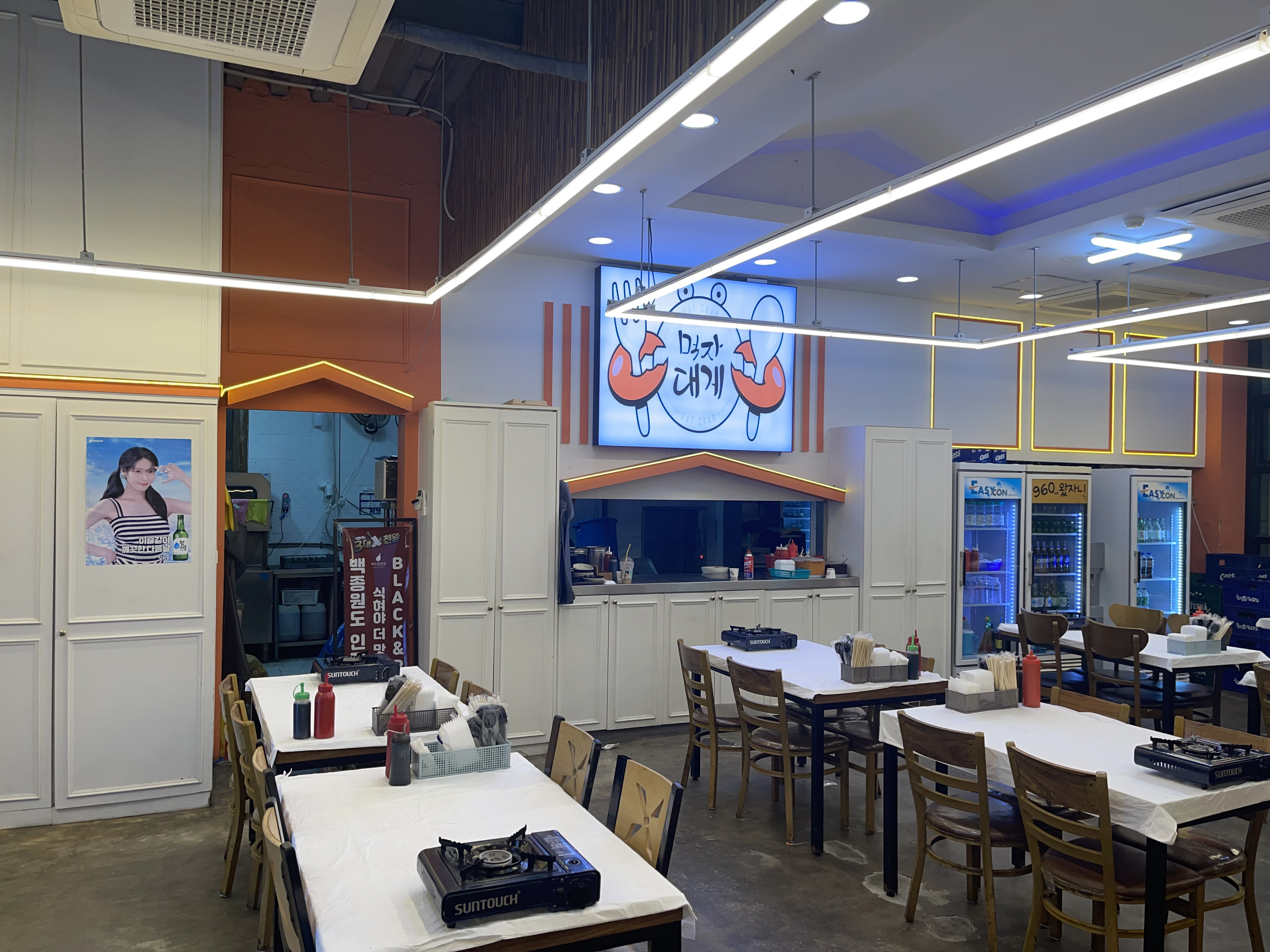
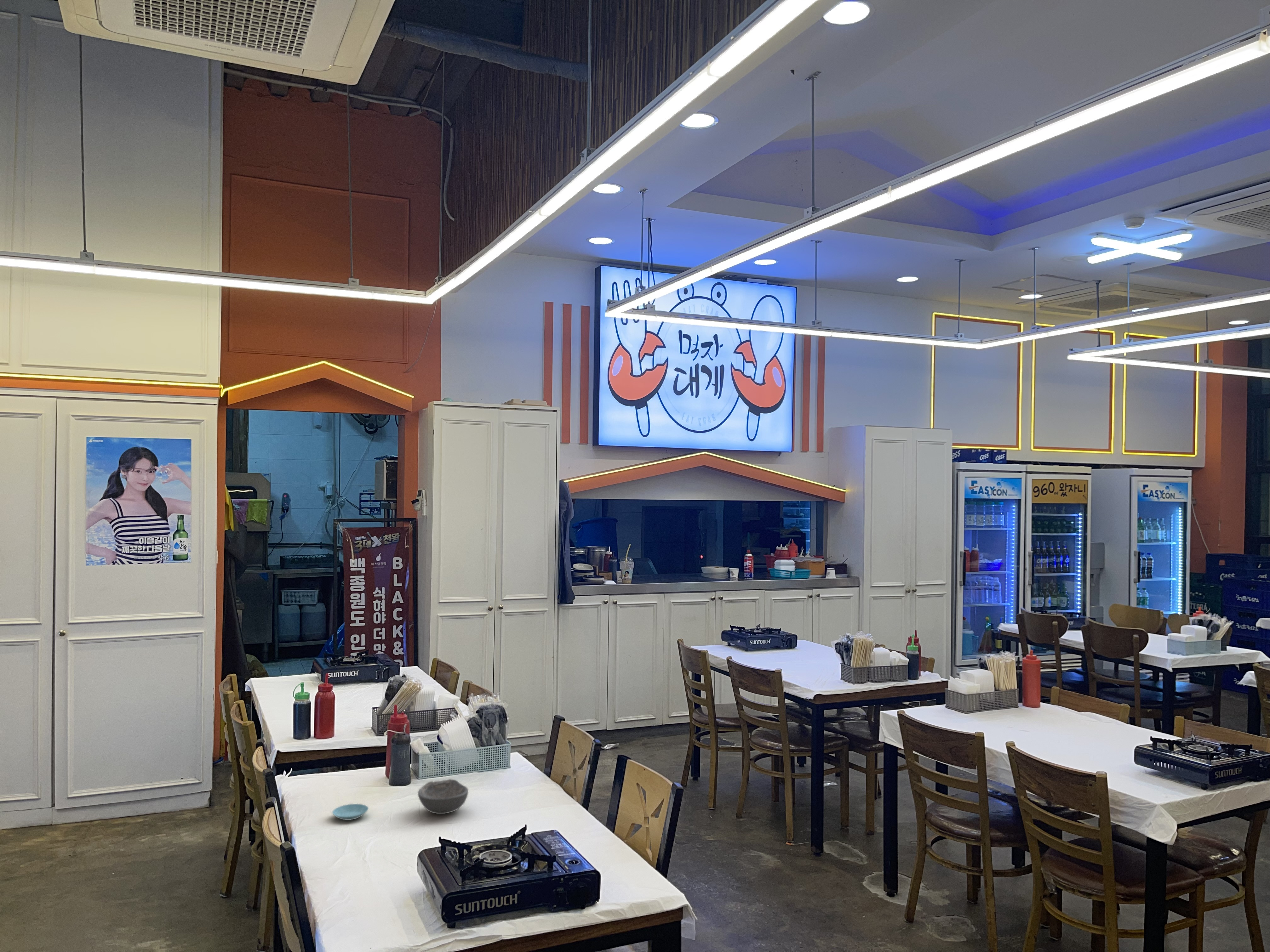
+ saucer (350, 813)
+ bowl (443, 799)
